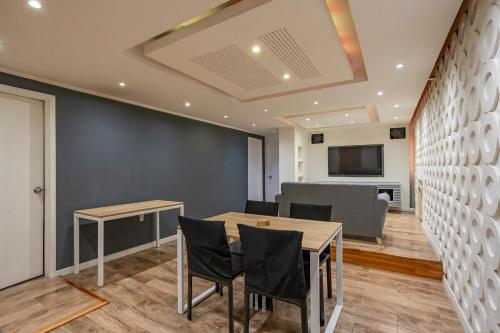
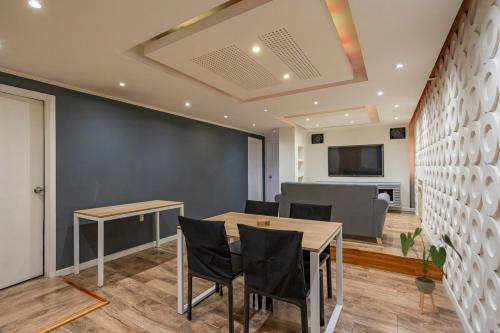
+ house plant (428, 273)
